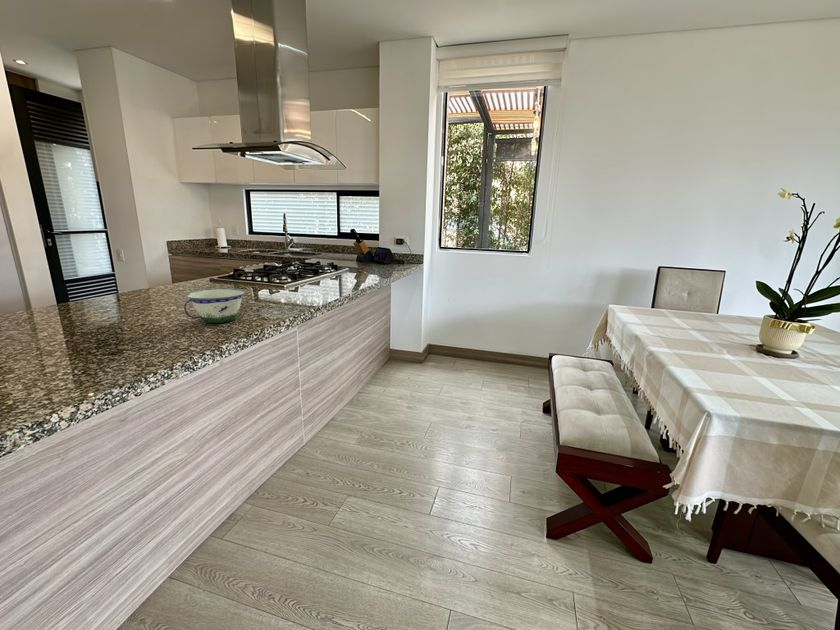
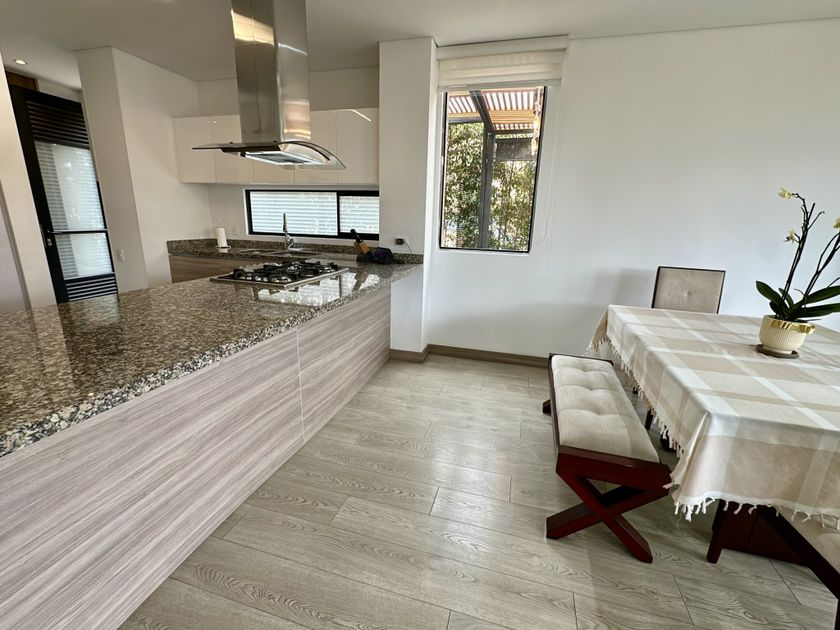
- bowl (216, 306)
